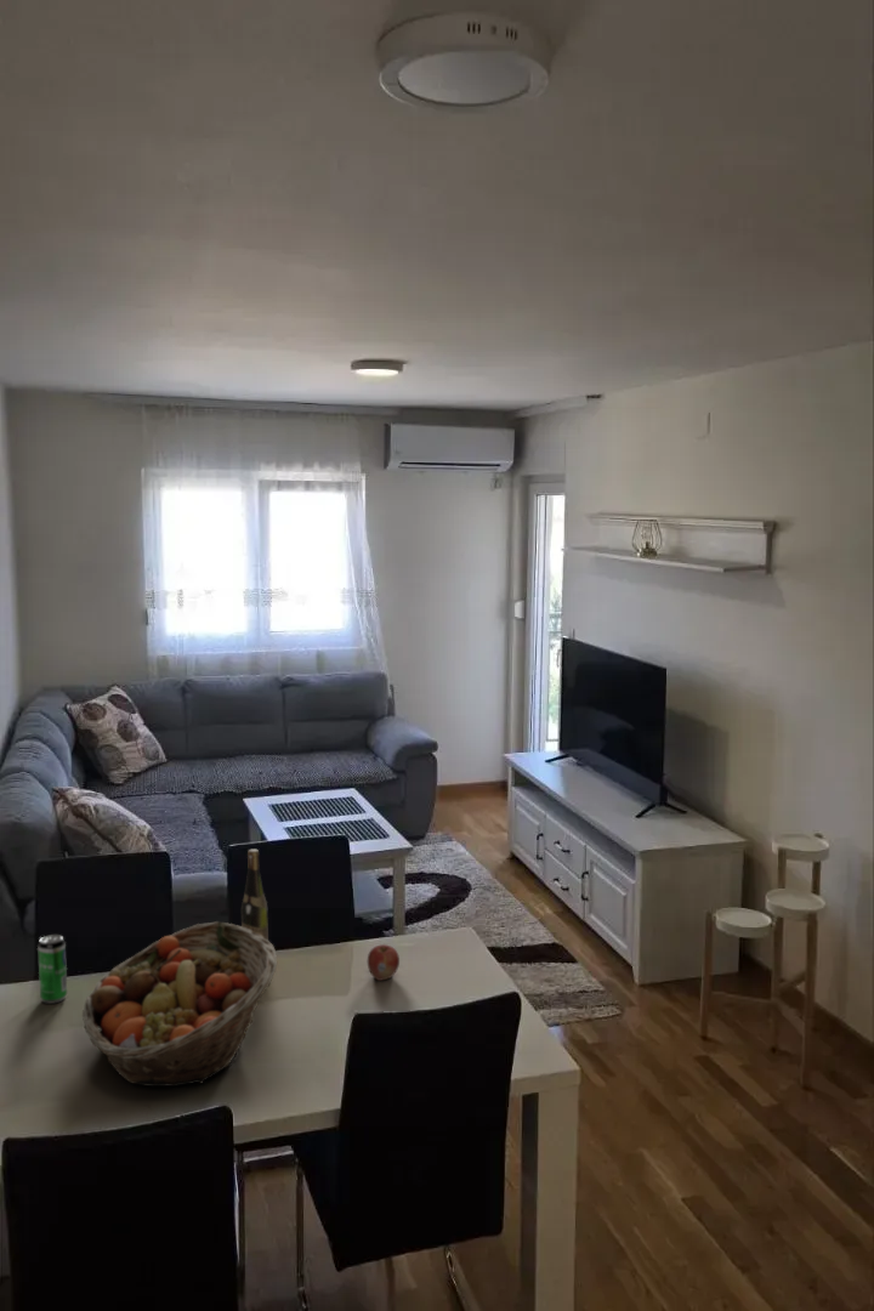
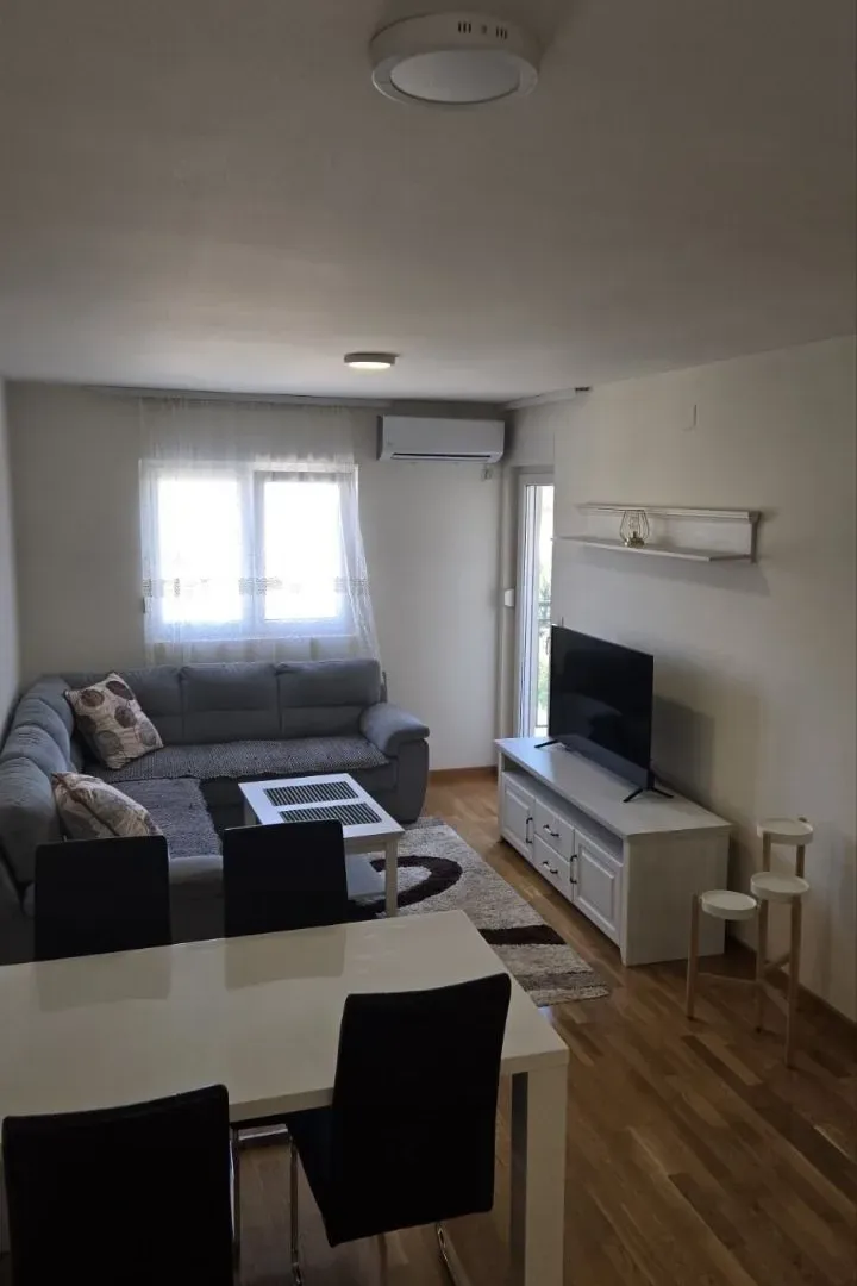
- beverage can (52, 969)
- fruit (384, 960)
- fruit basket (181, 999)
- wine bottle (254, 907)
